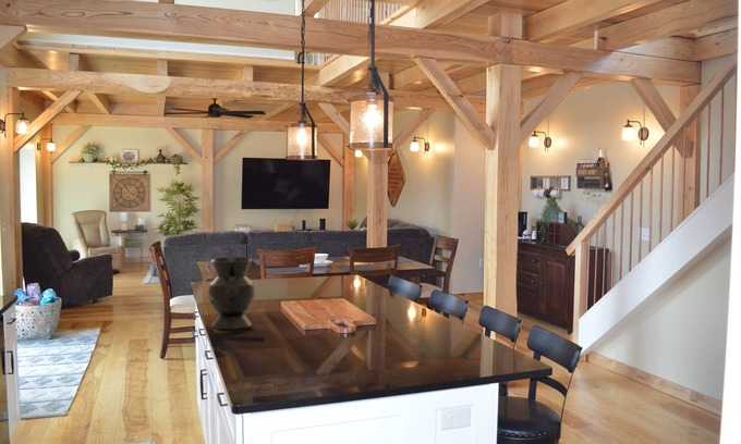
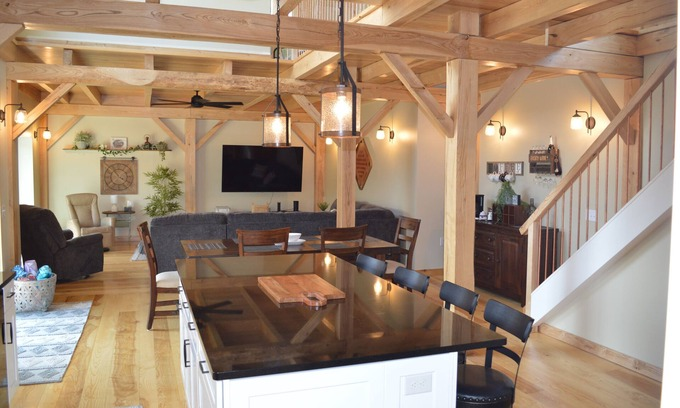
- decorative vase (231, 292)
